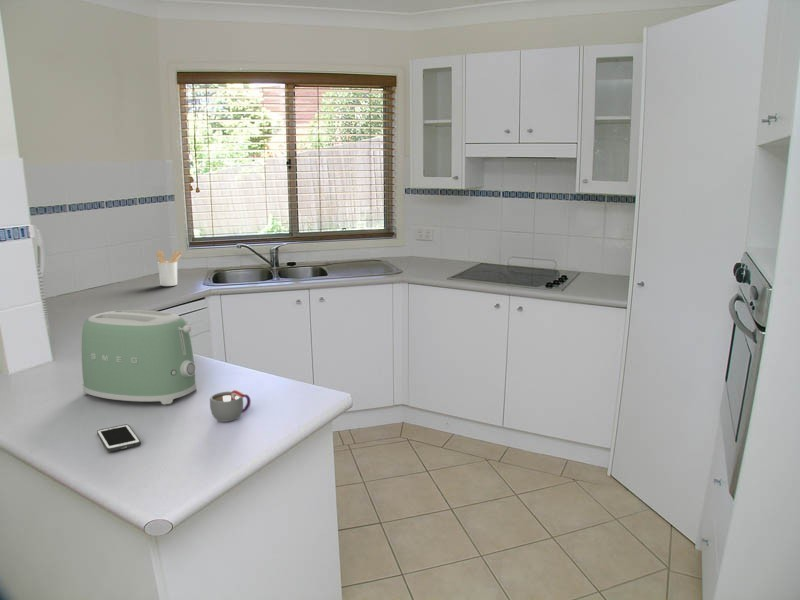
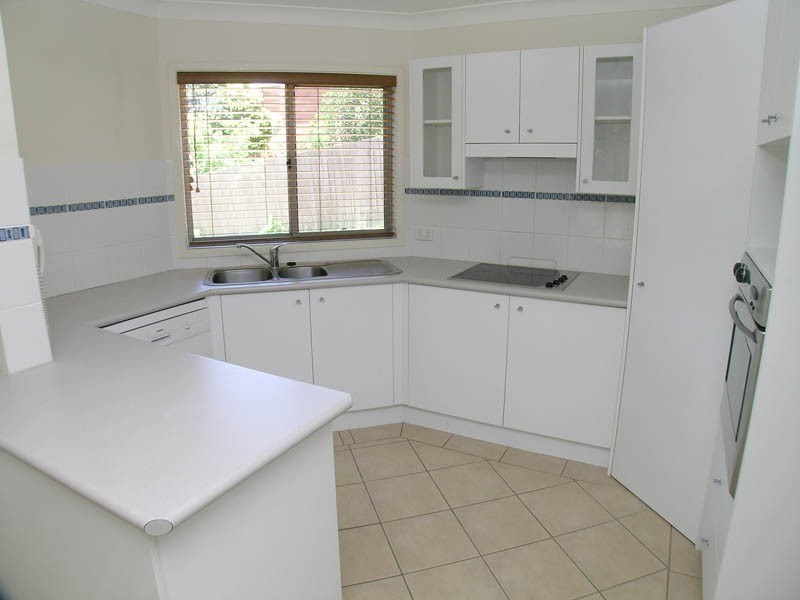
- utensil holder (171, 267)
- toaster (137, 353)
- cell phone (118, 437)
- mug (230, 402)
